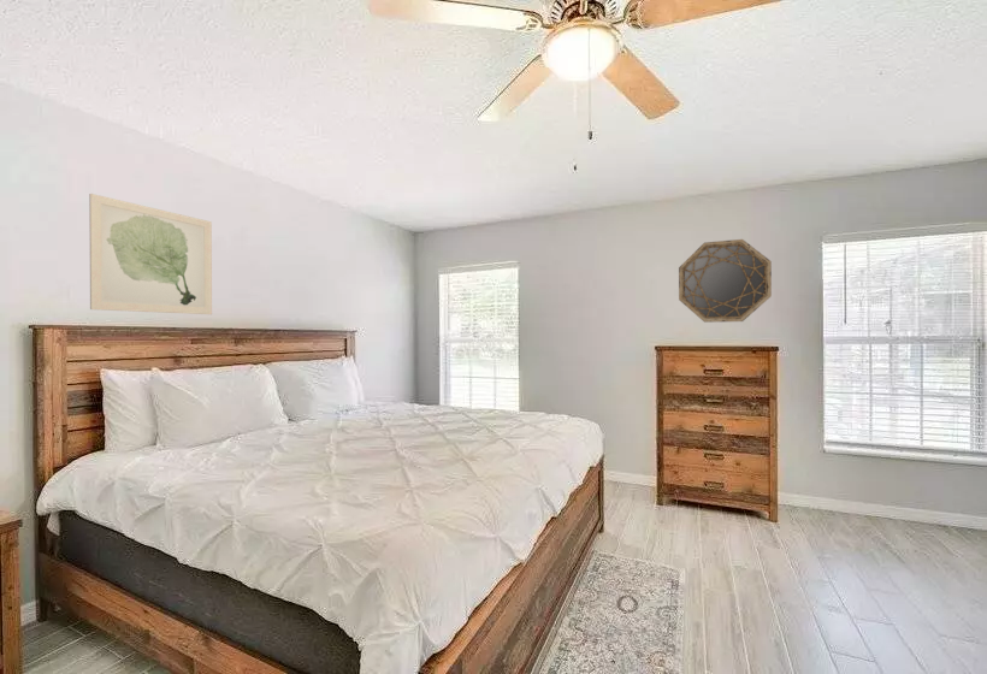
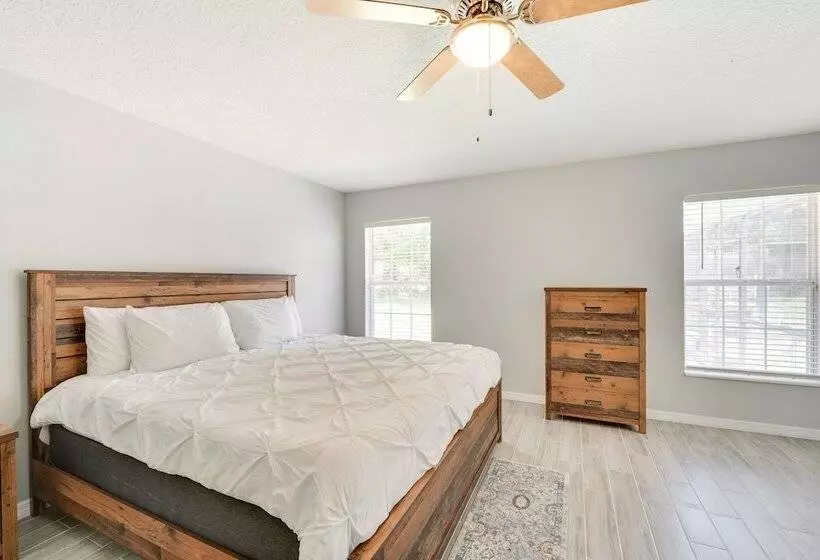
- wall art (156, 260)
- home mirror (722, 280)
